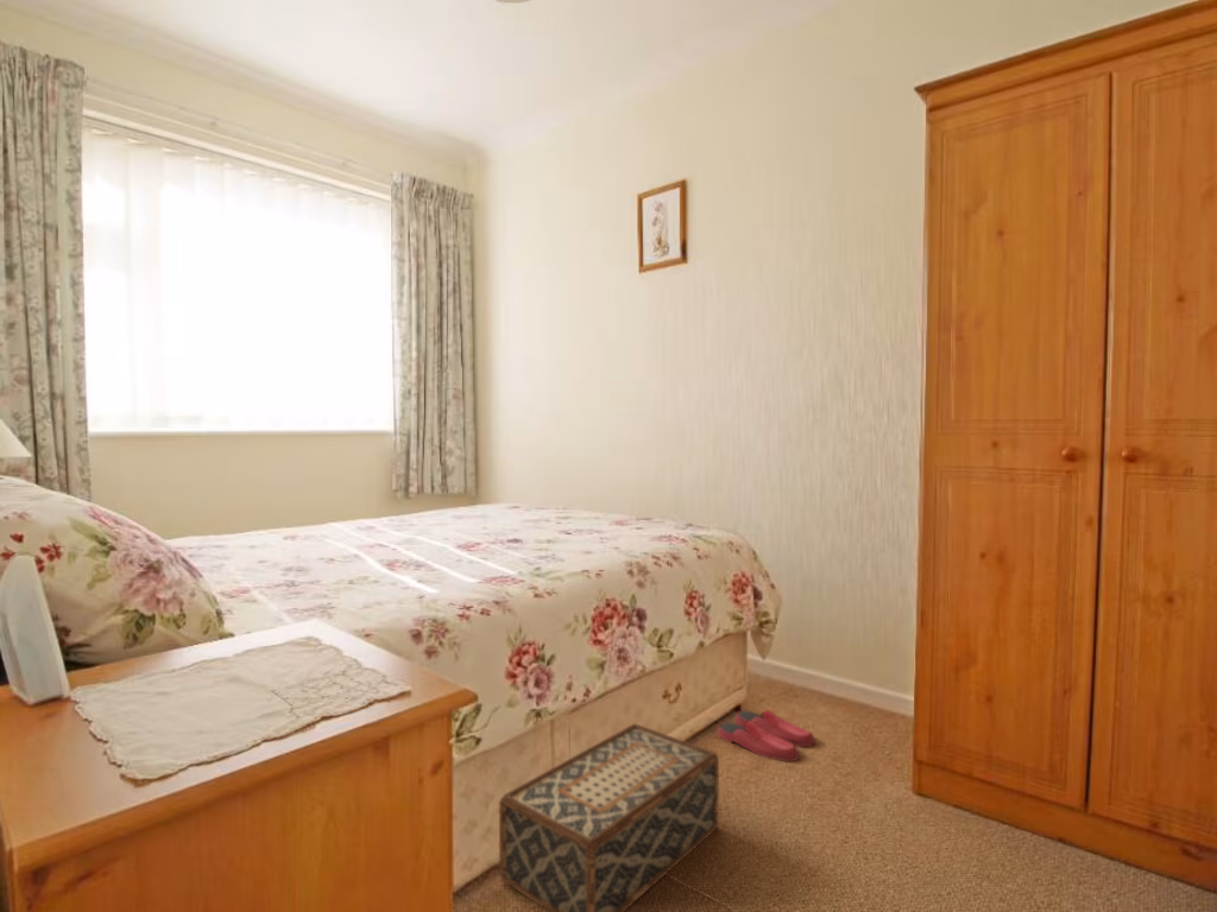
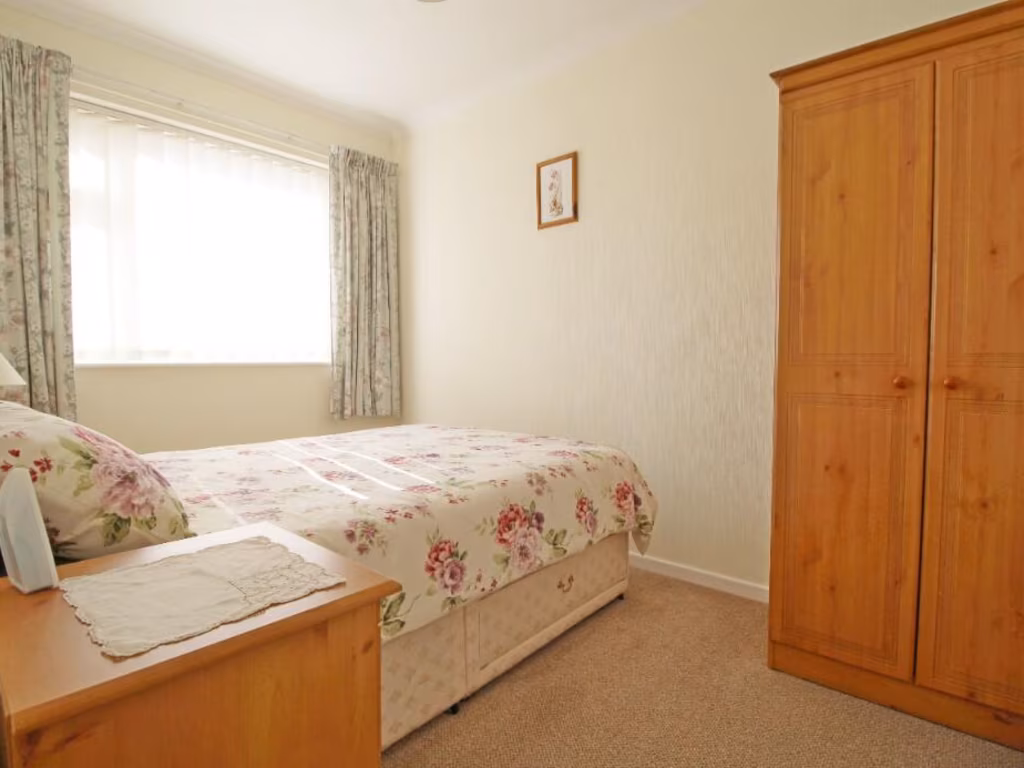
- woven basket (616, 812)
- slippers (765, 728)
